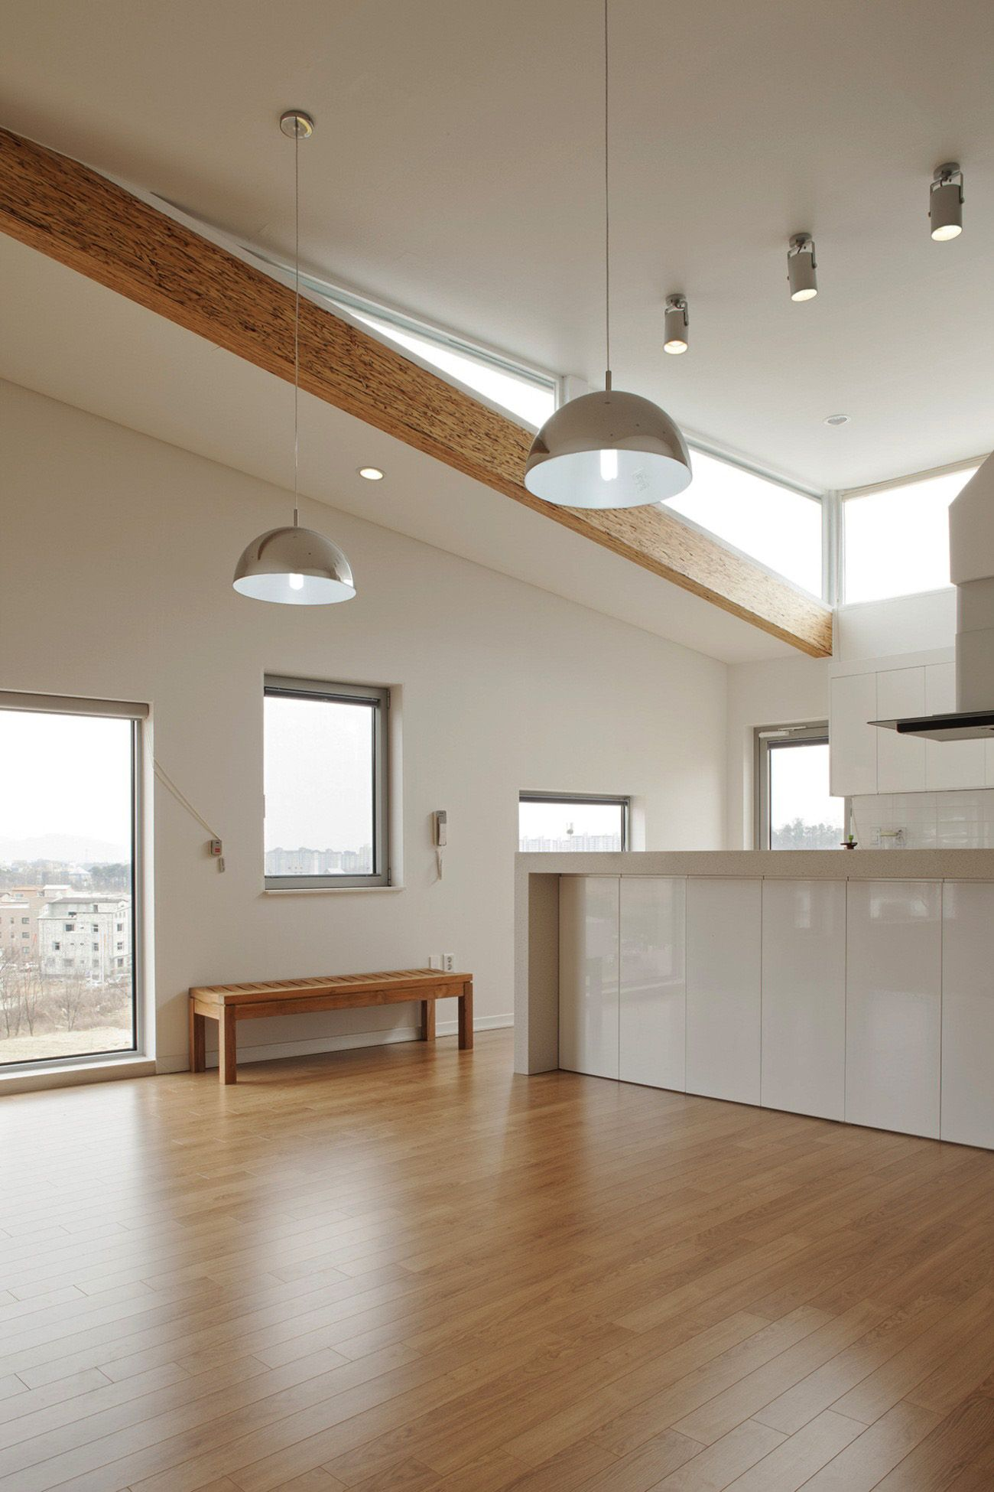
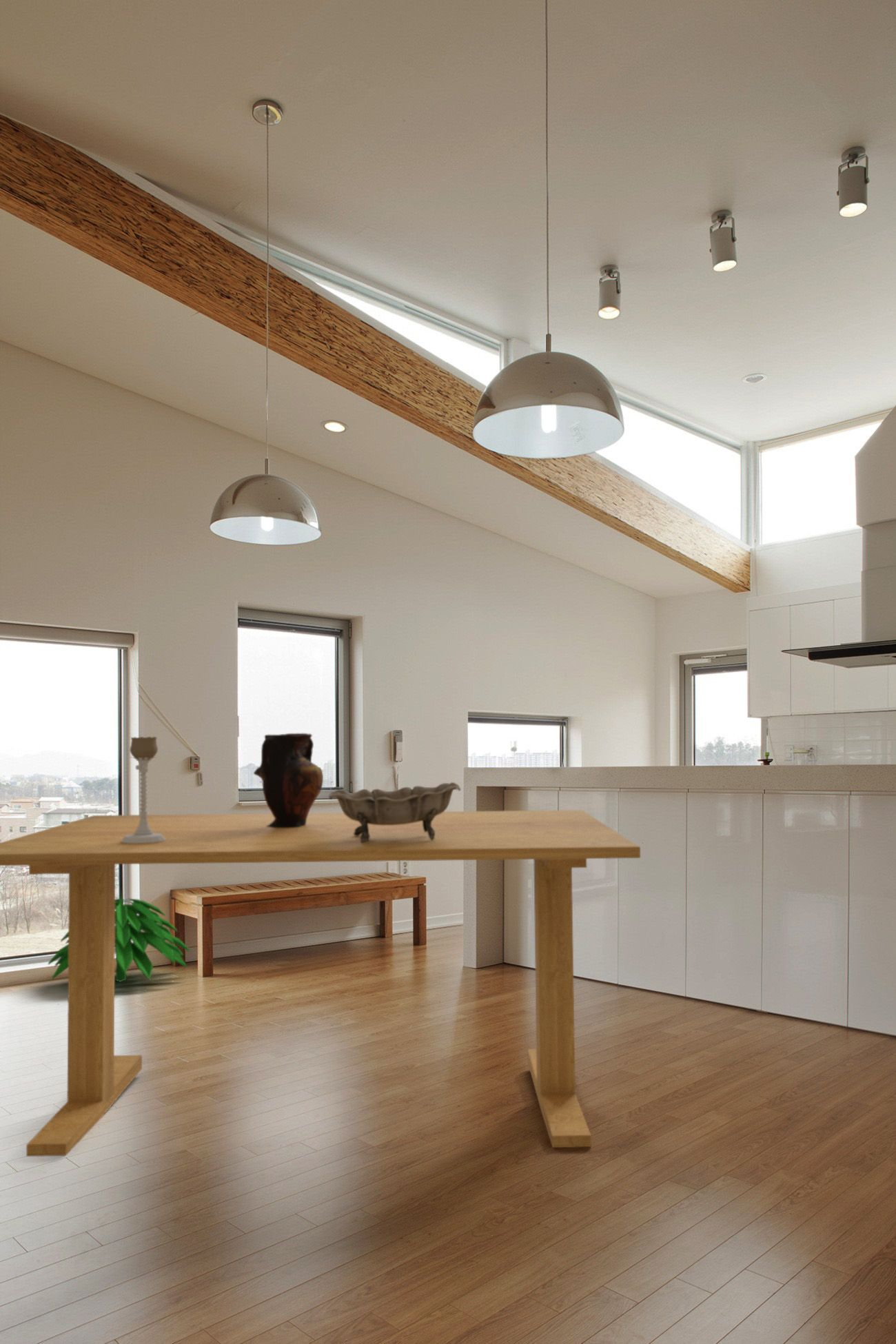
+ candle holder (143, 788)
+ vase (287, 779)
+ indoor plant (120, 938)
+ dining table (319, 862)
+ decorative bowl (394, 811)
